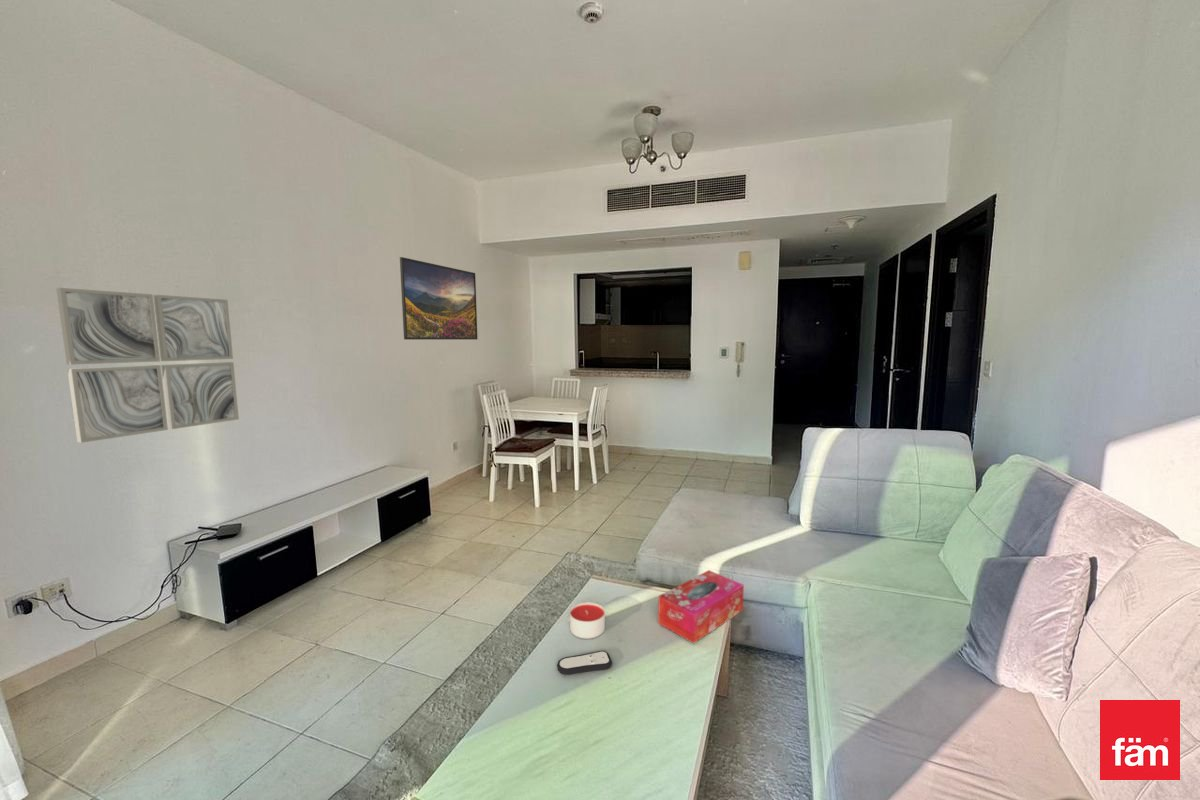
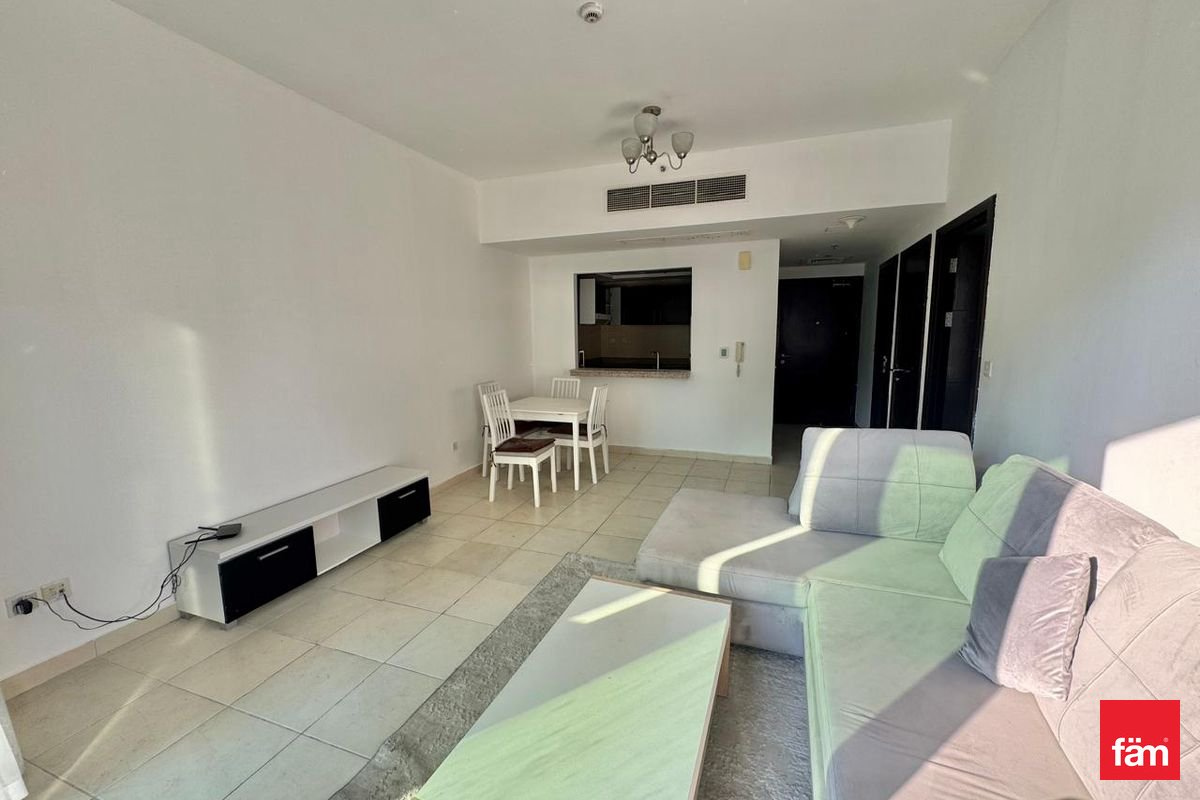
- remote control (584, 662)
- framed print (443, 303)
- tissue box (701, 603)
- candle (587, 619)
- wall art (160, 365)
